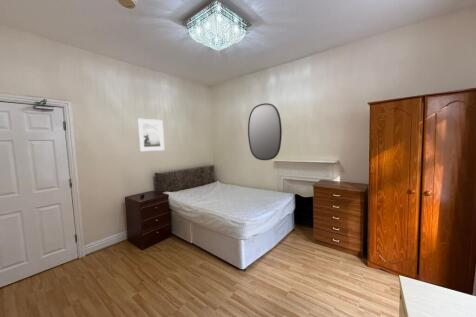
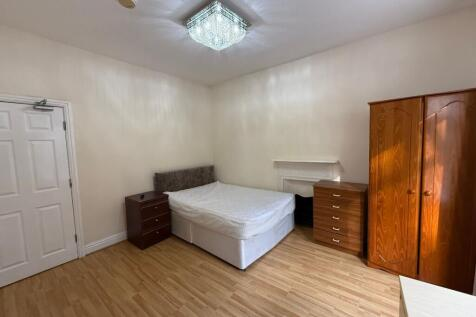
- home mirror (263, 132)
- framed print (151, 135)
